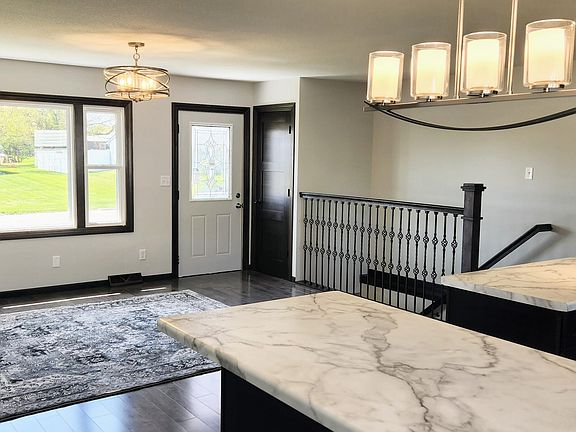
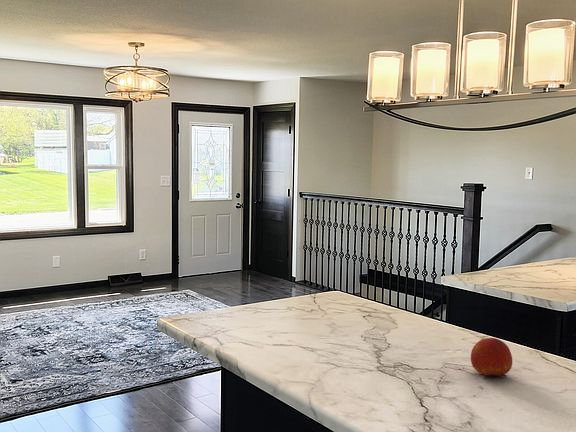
+ fruit (491, 355)
